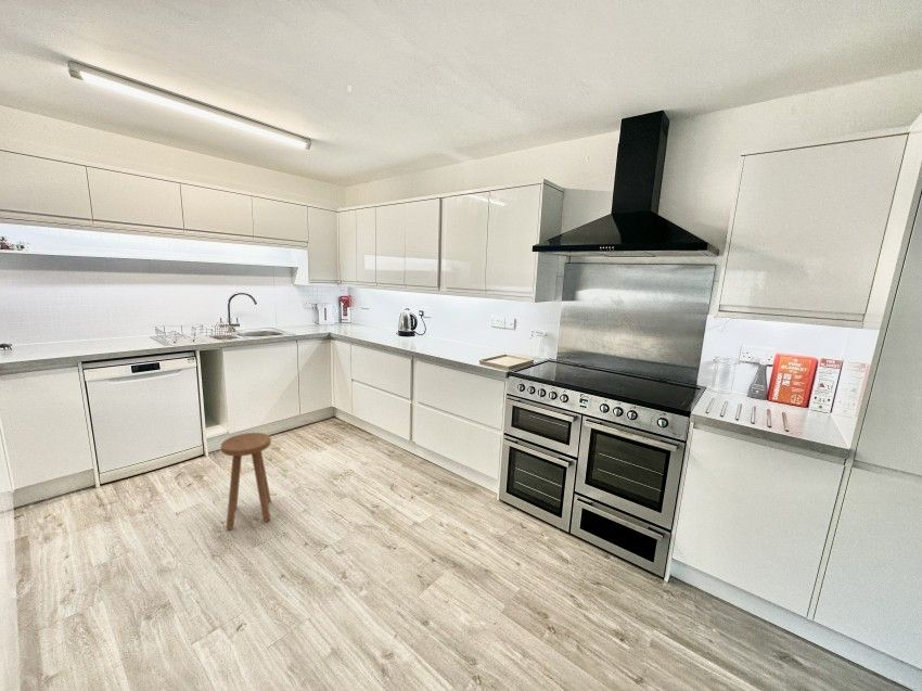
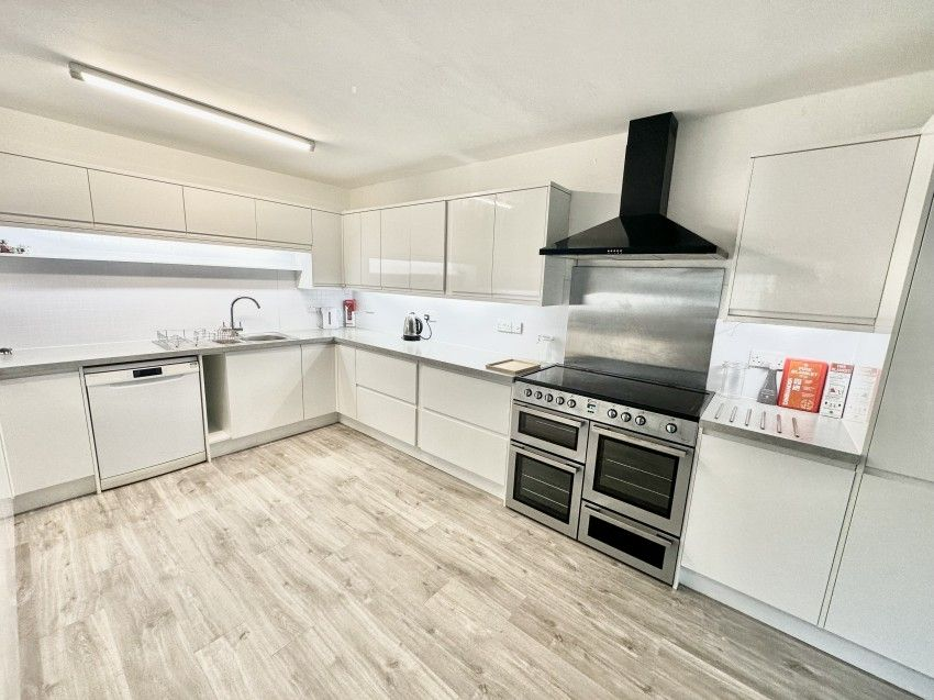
- stool (255, 475)
